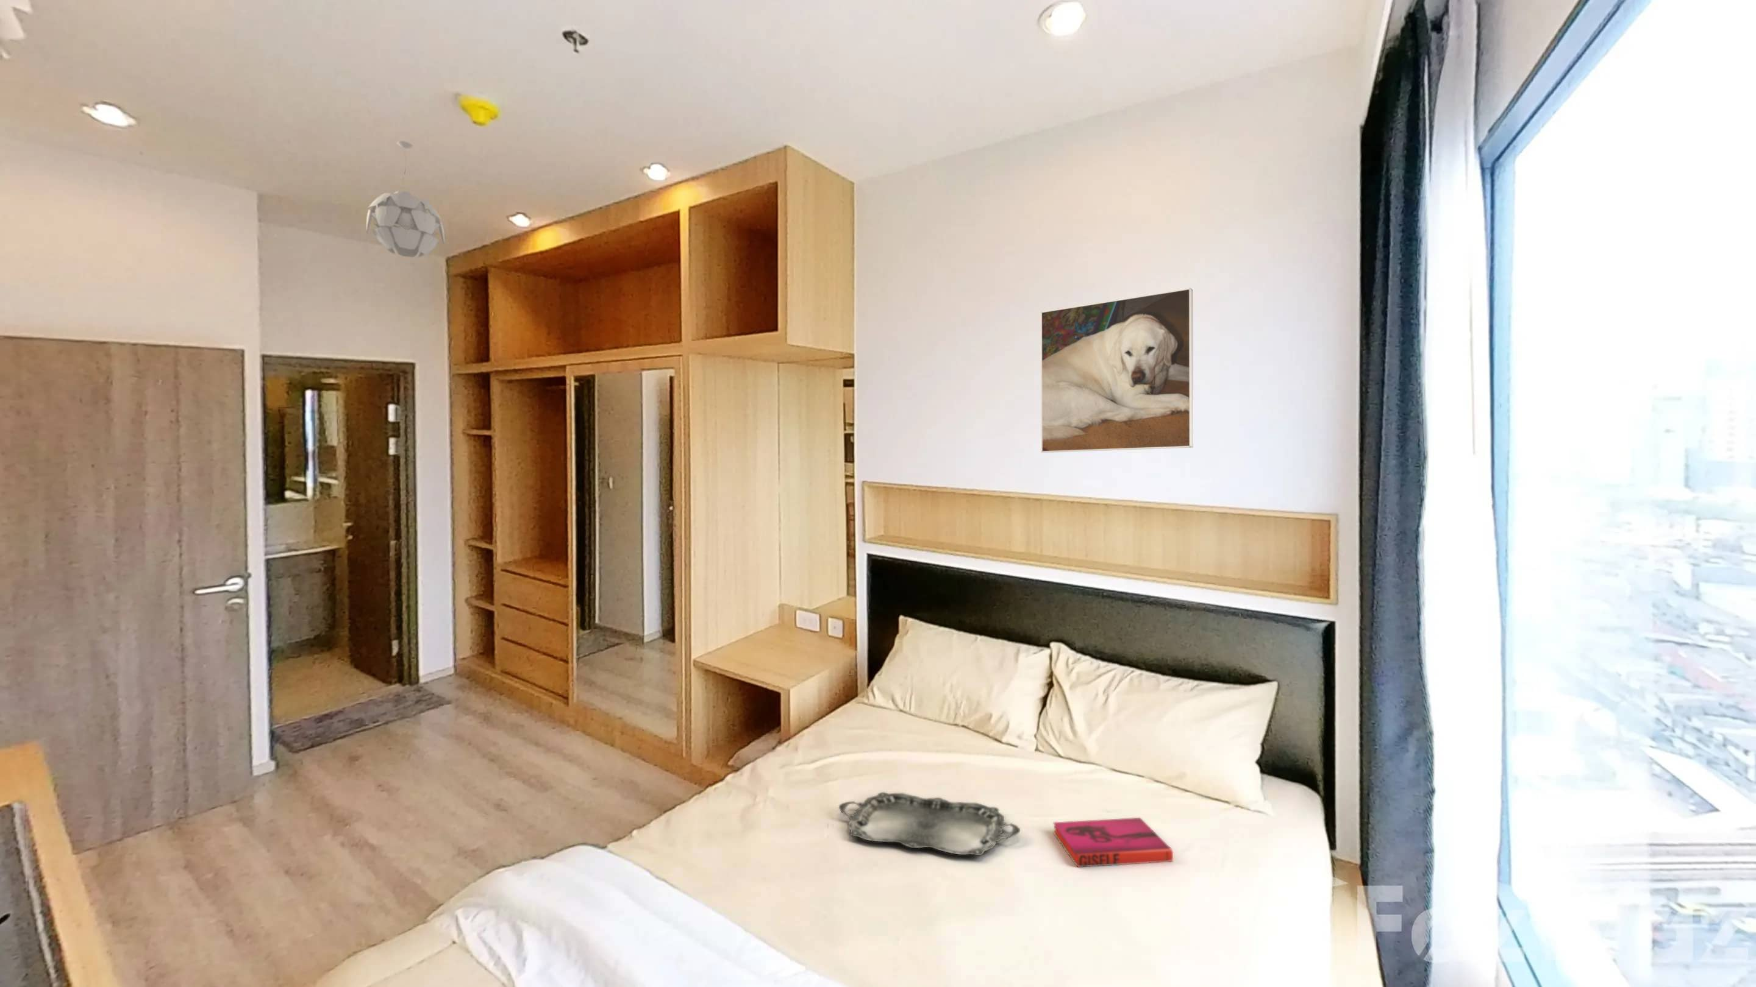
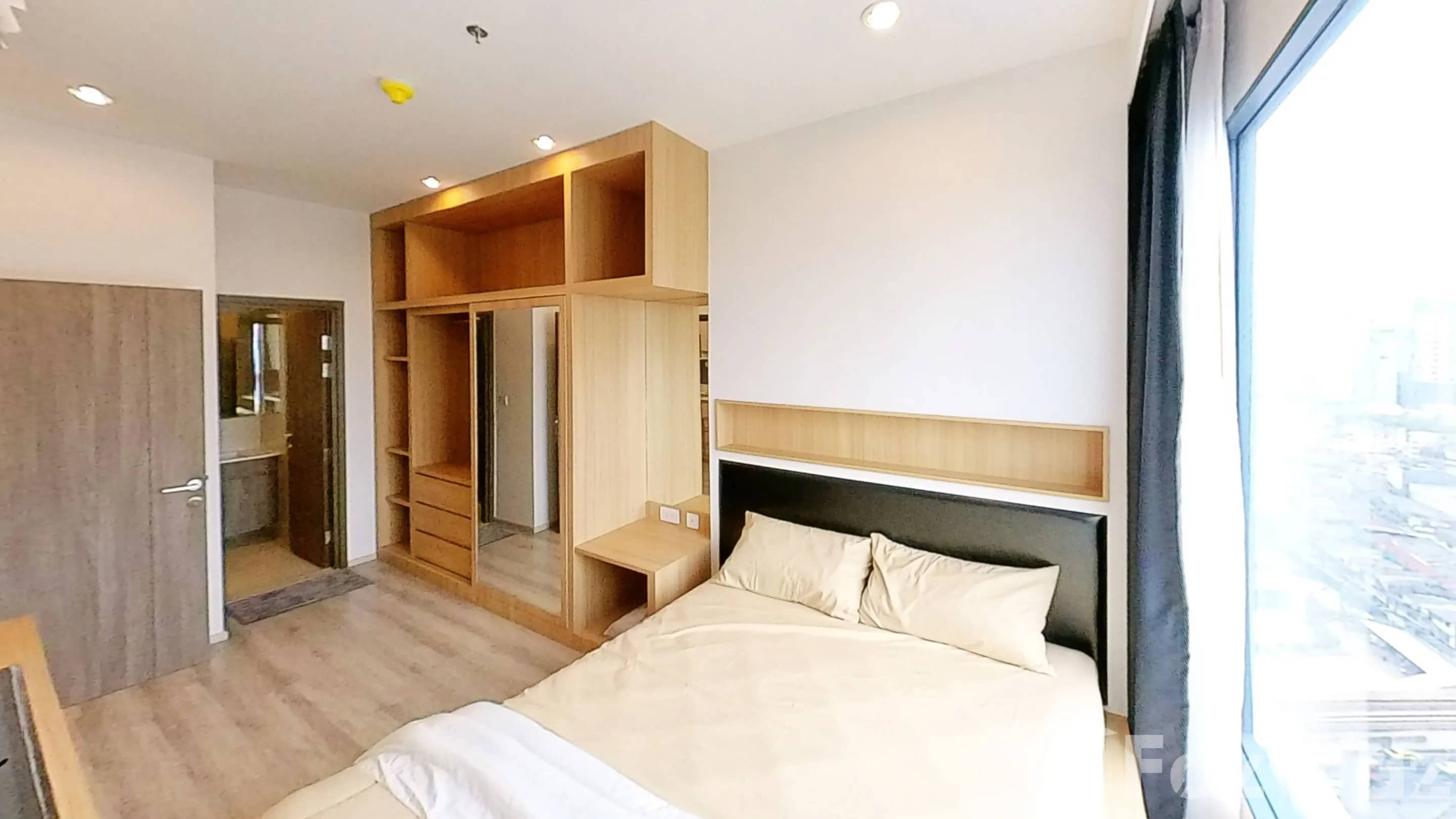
- hardback book (1111, 841)
- serving tray (926, 821)
- pendant light (405, 198)
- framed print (1112, 375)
